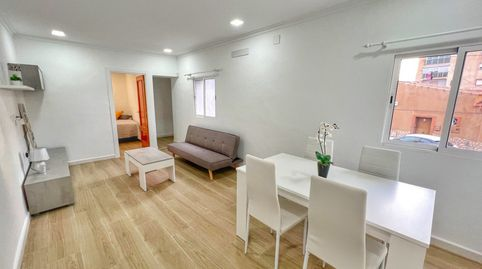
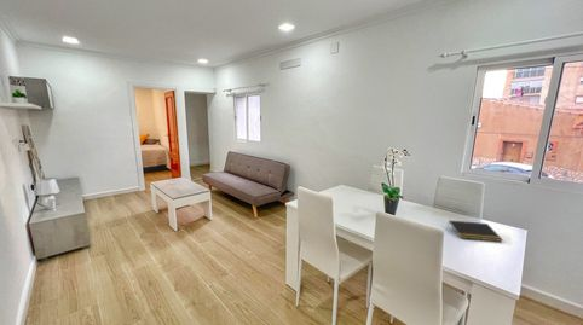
+ notepad (473, 230)
